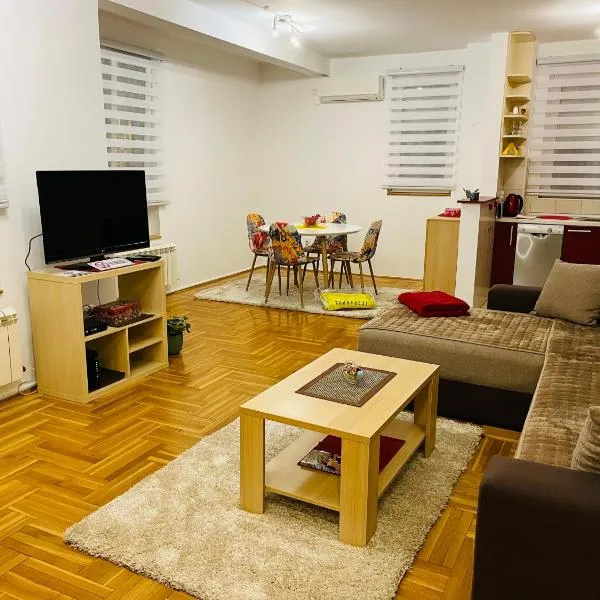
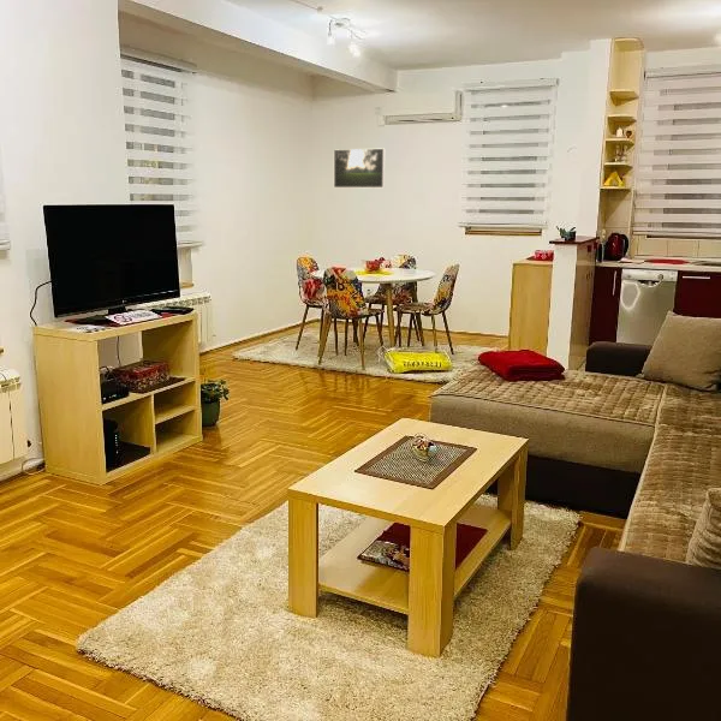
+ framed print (358, 168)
